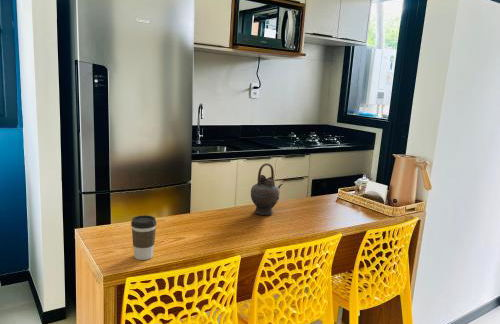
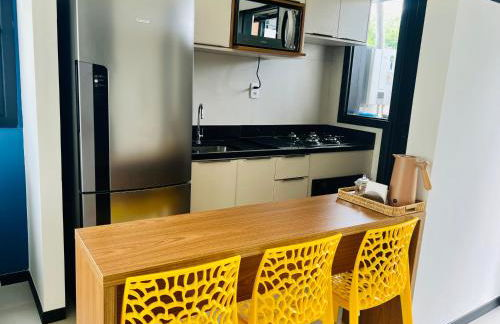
- coffee cup (143, 237)
- teapot (268, 188)
